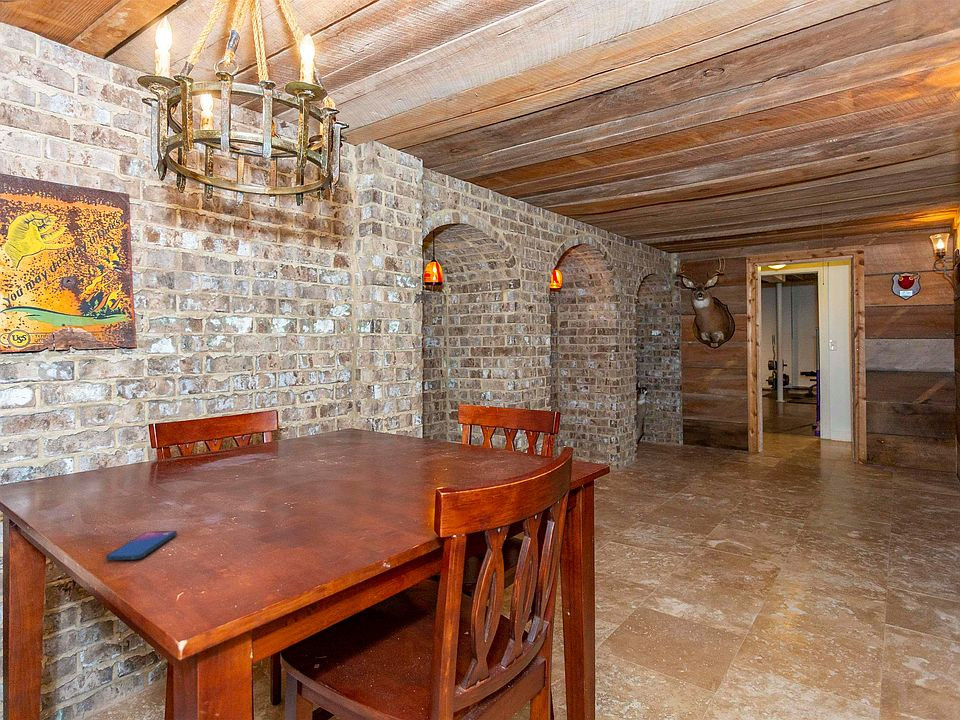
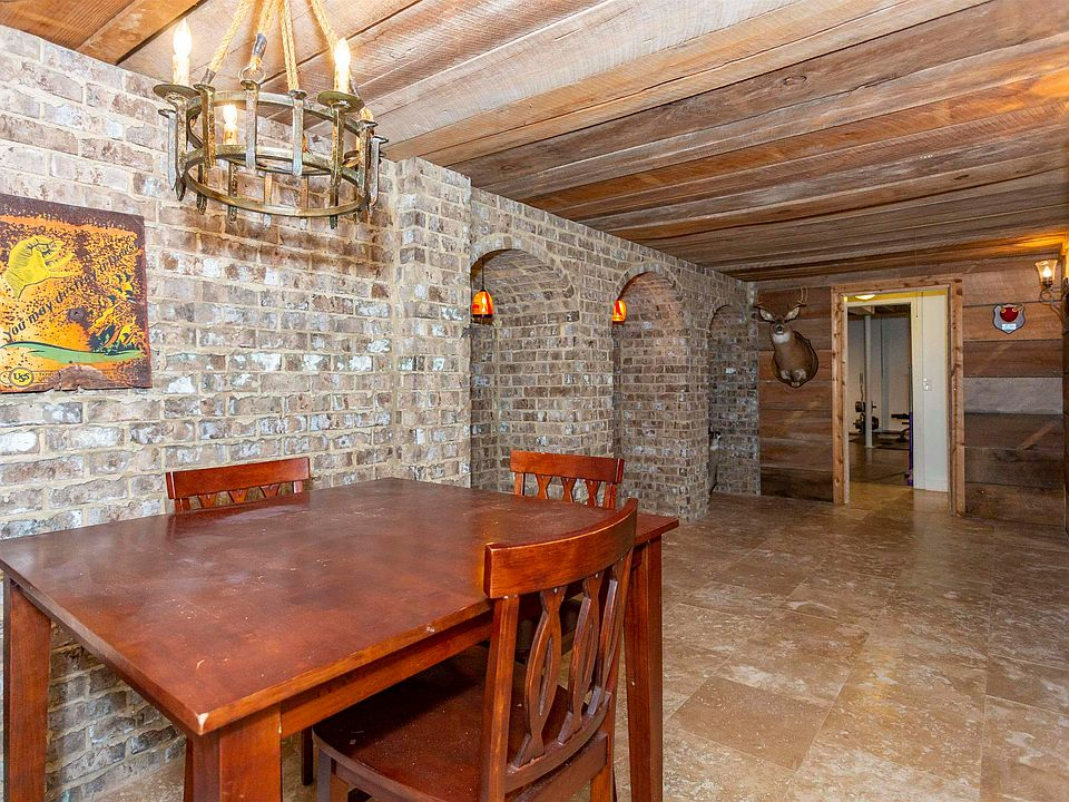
- smartphone (143, 544)
